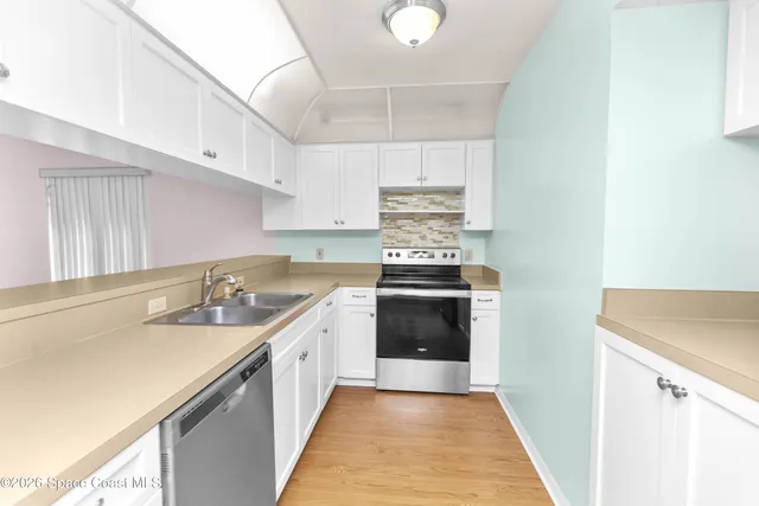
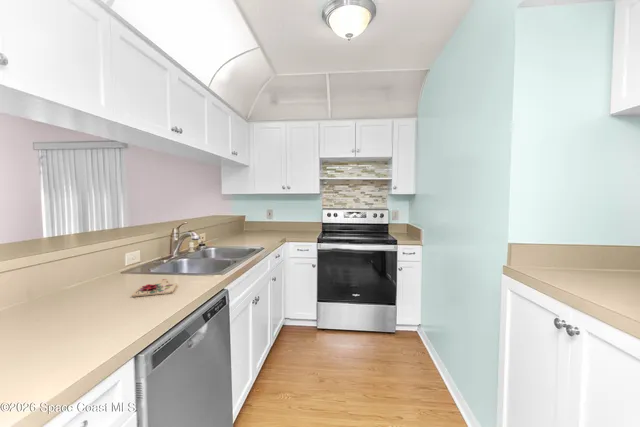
+ cutting board (158, 284)
